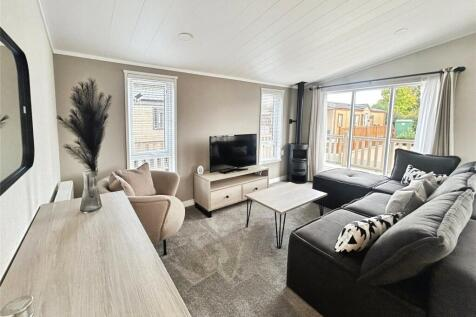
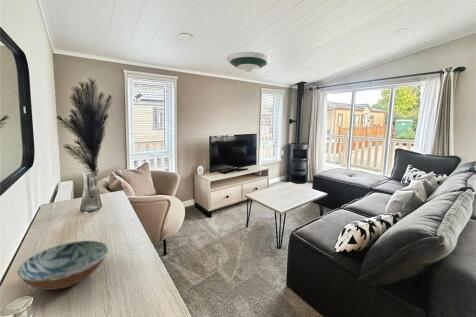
+ bowl (67, 268)
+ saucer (248, 65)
